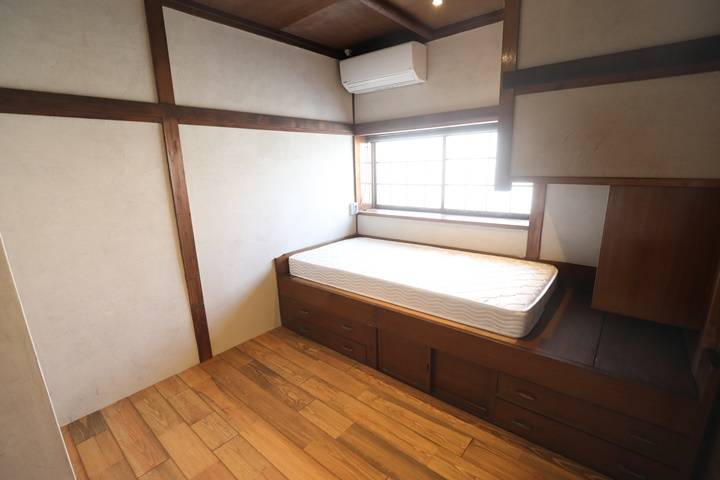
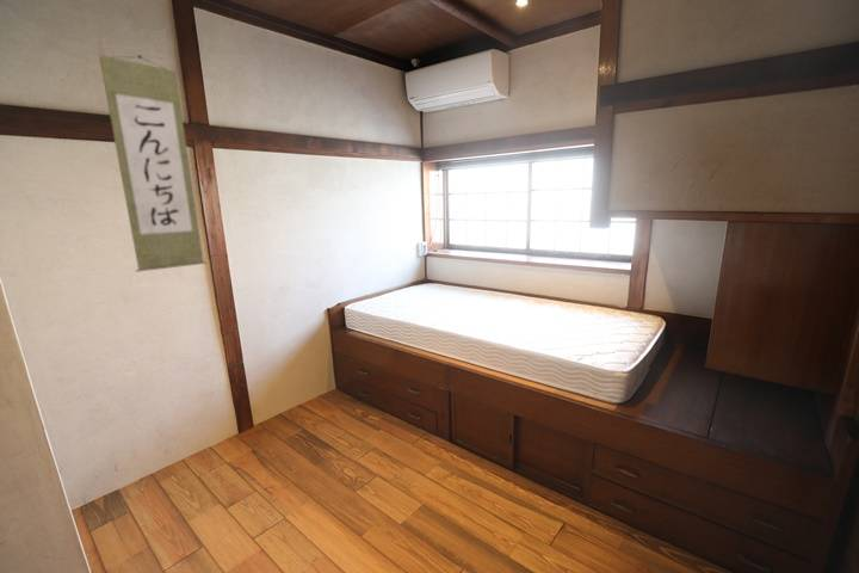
+ wall scroll (156, 166)
